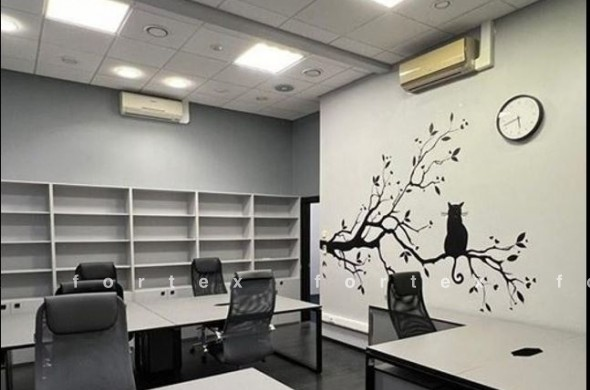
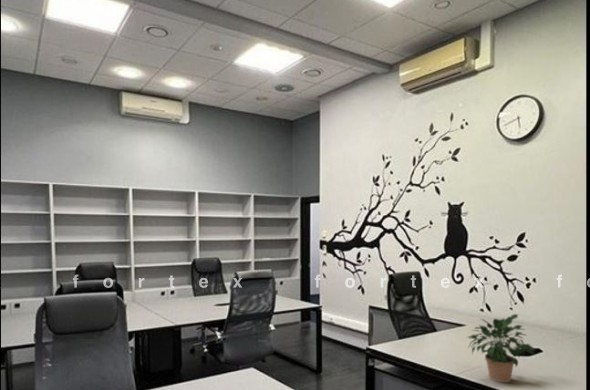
+ potted plant (497, 343)
